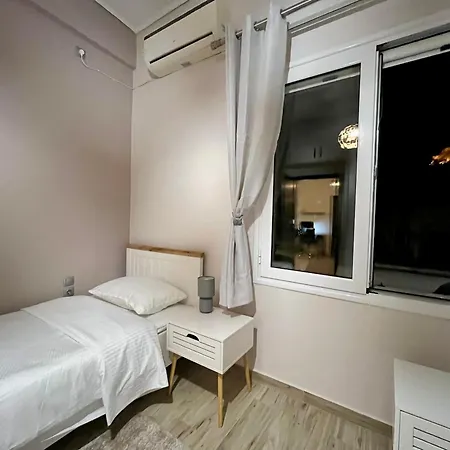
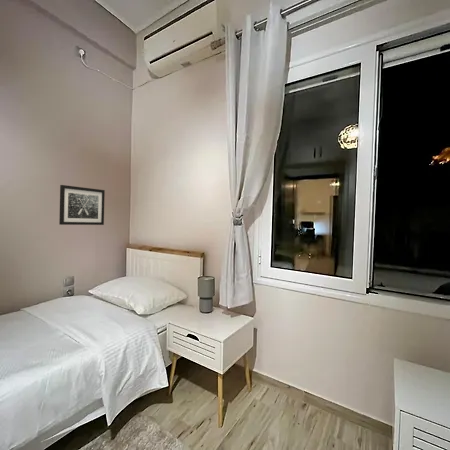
+ wall art (83, 206)
